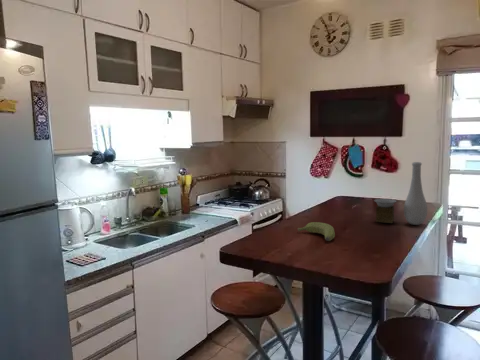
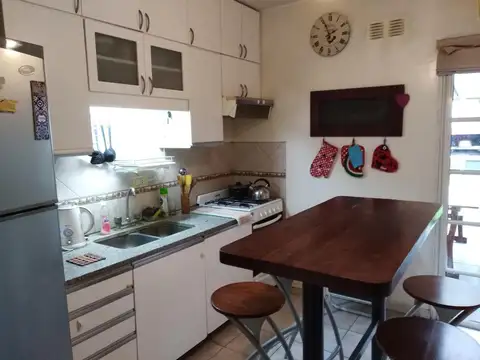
- vase (407, 196)
- banana (315, 229)
